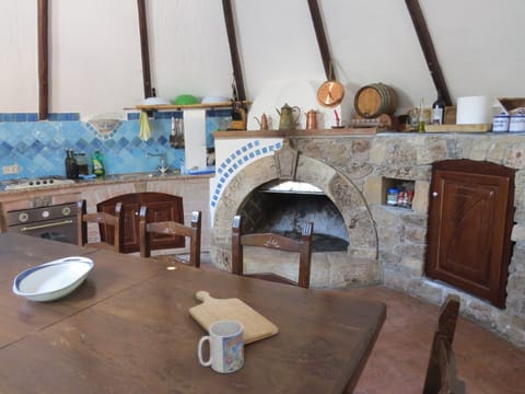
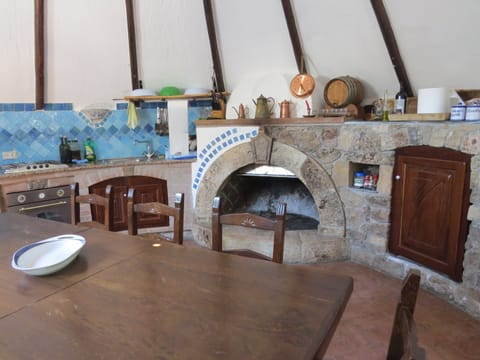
- mug (223, 347)
- chopping board (223, 313)
